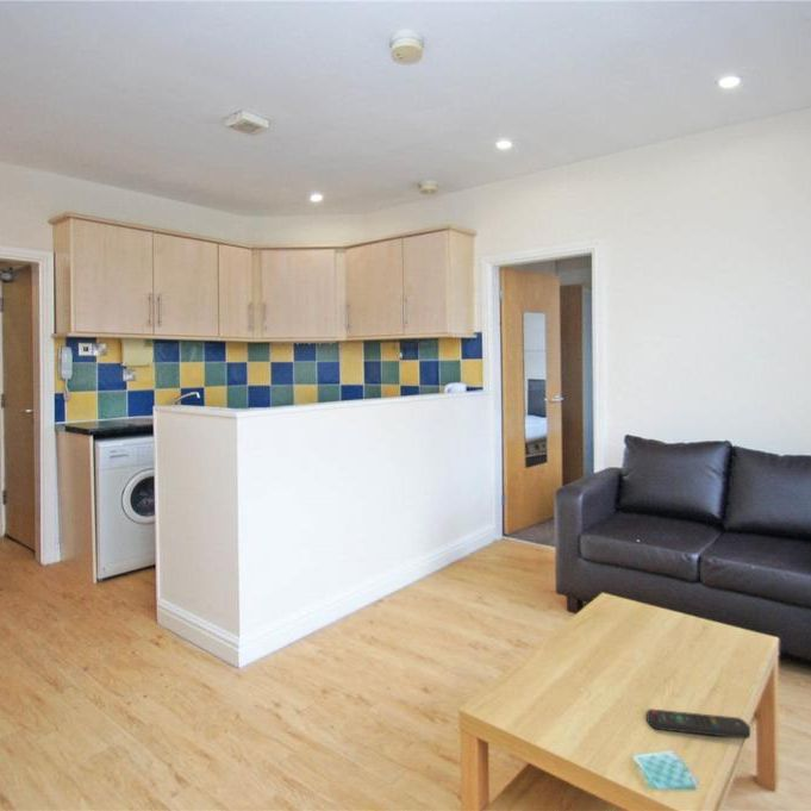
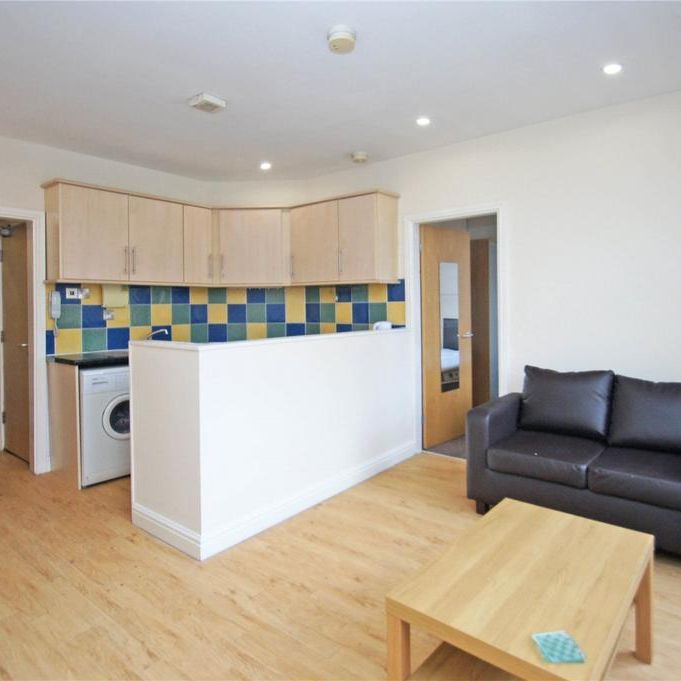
- remote control (697, 723)
